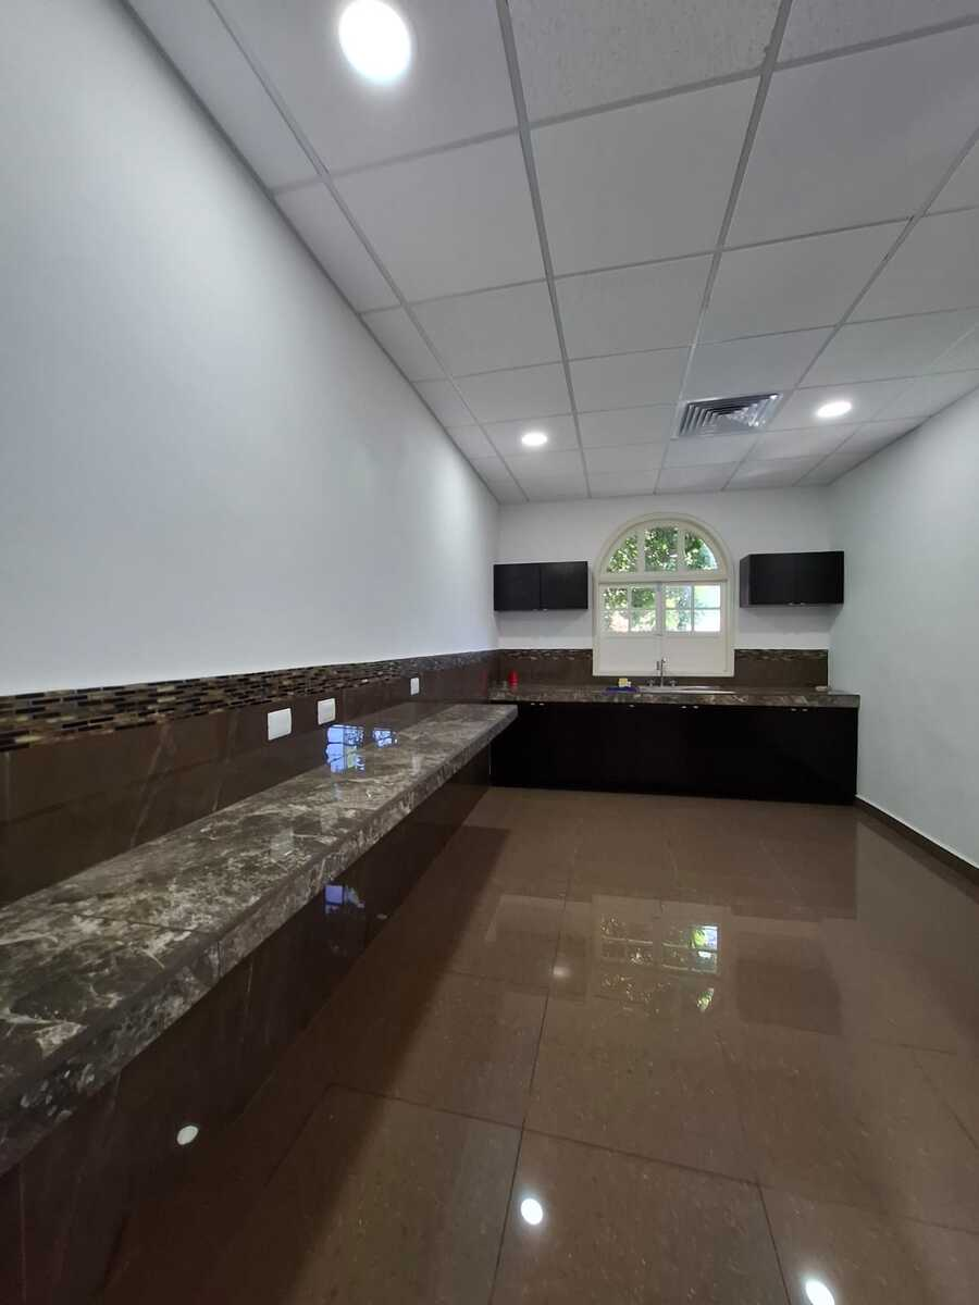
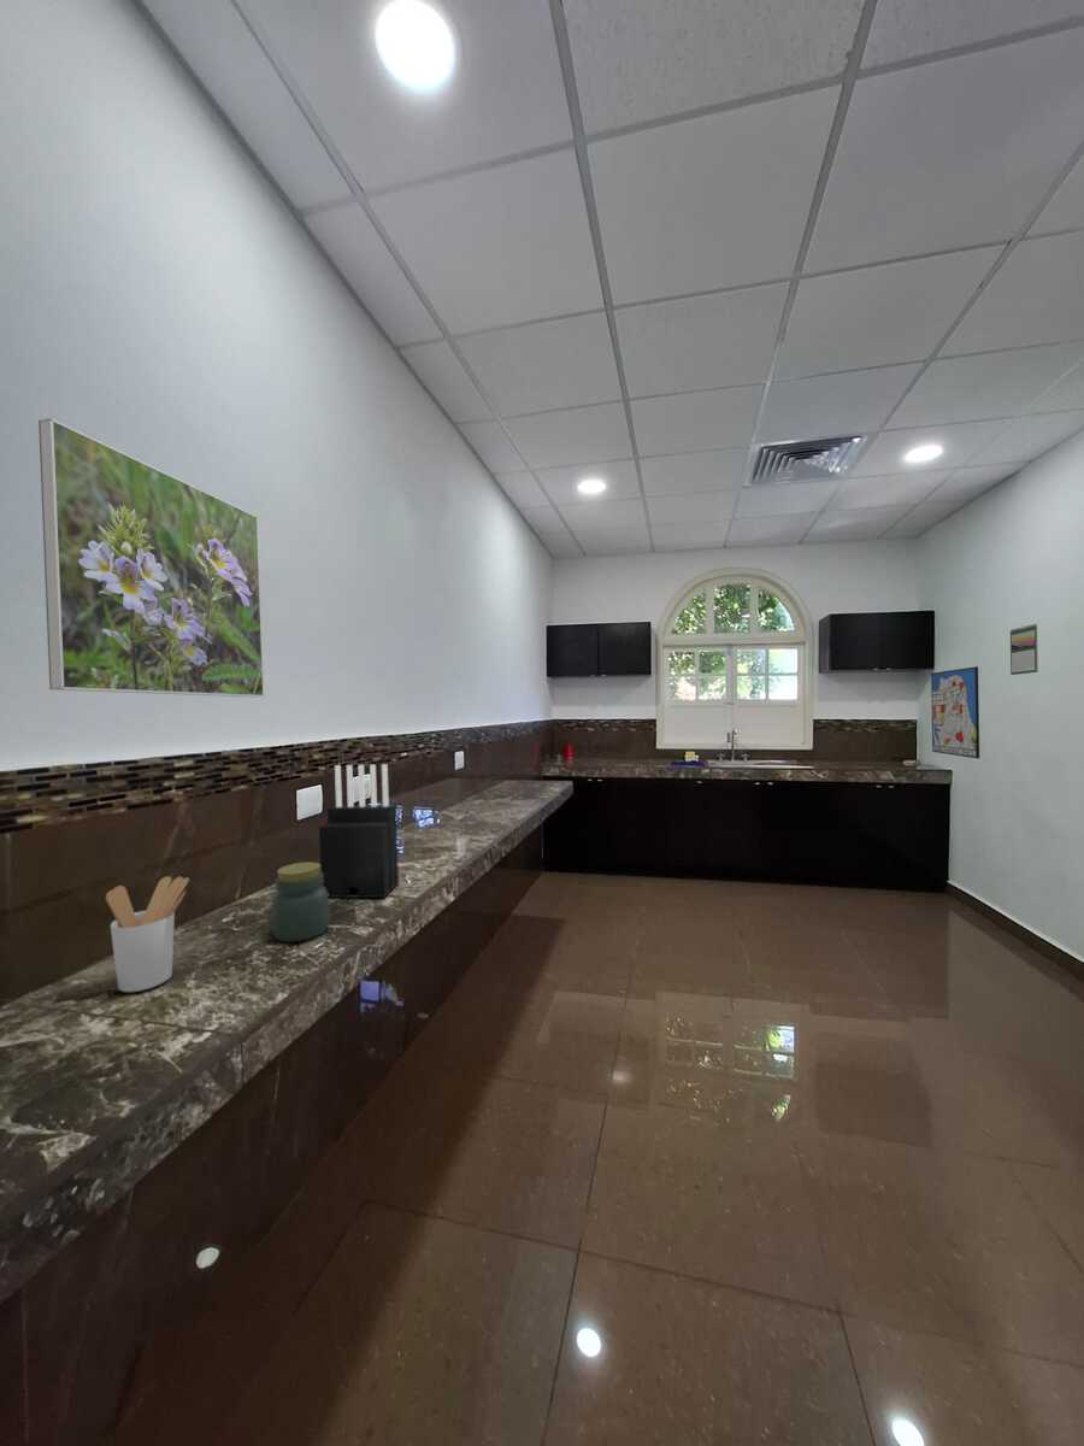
+ utensil holder (153, 928)
+ calendar (1023, 649)
+ jar (300, 899)
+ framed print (173, 586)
+ knife block (357, 829)
+ wall art (953, 712)
